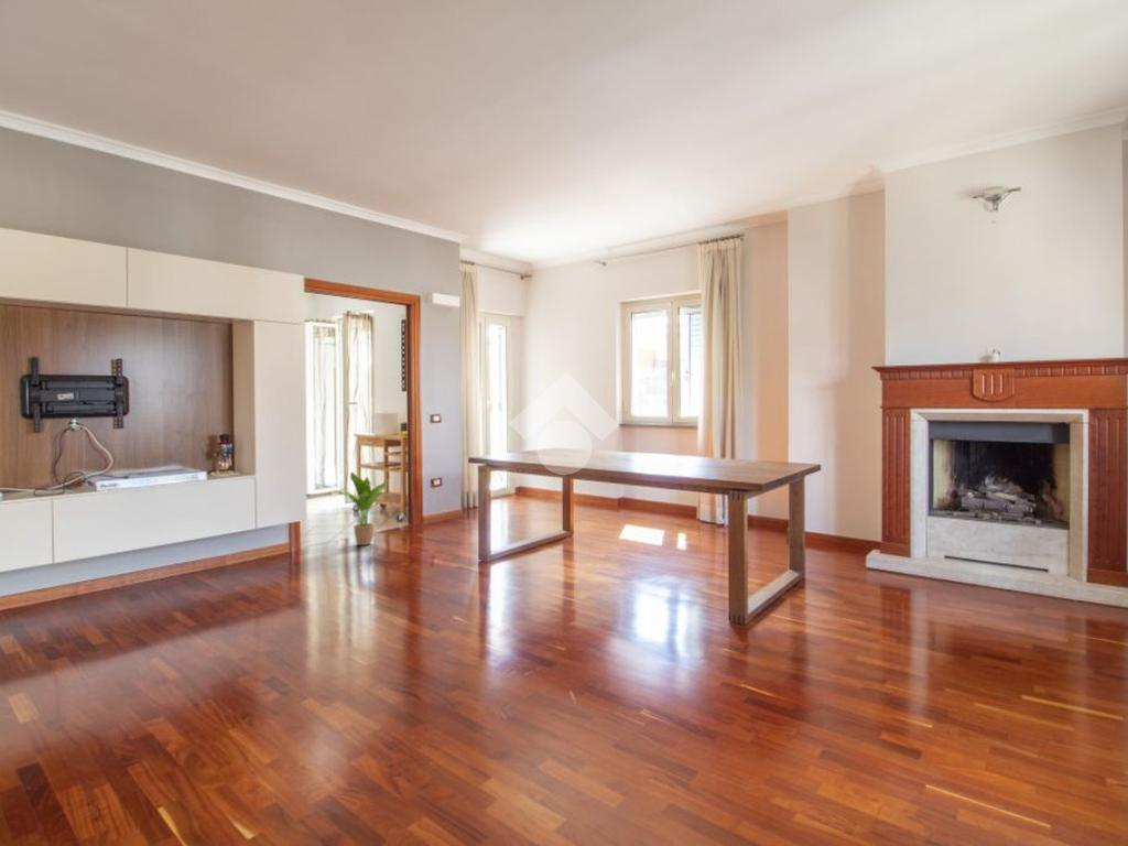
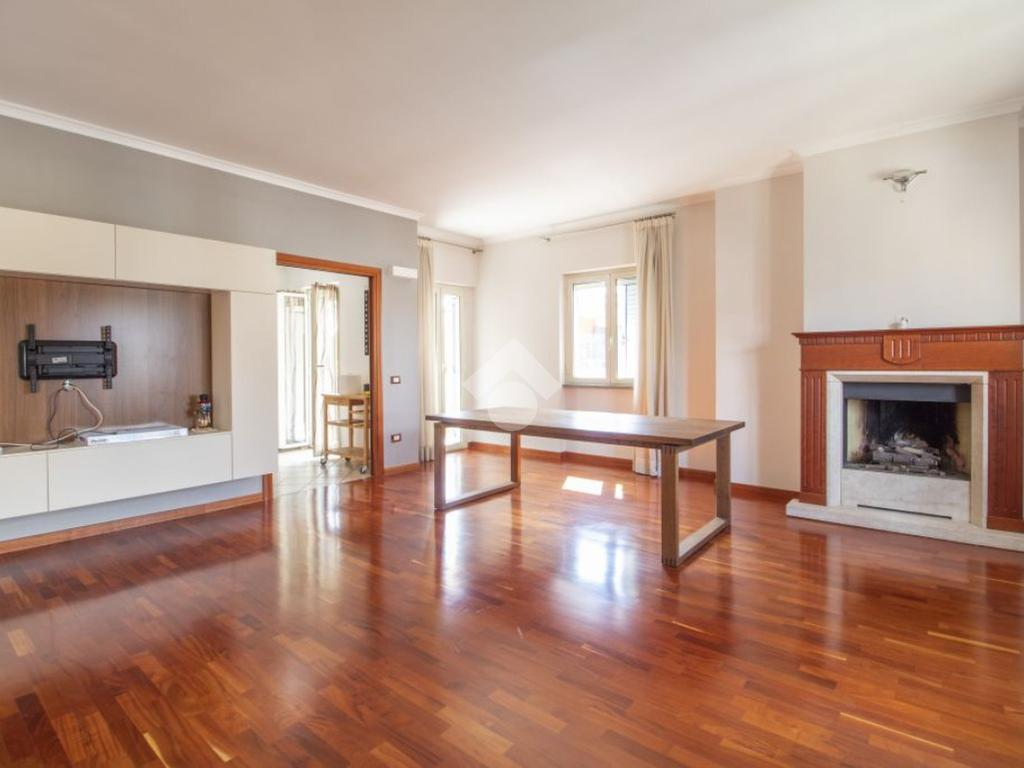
- potted plant (369, 507)
